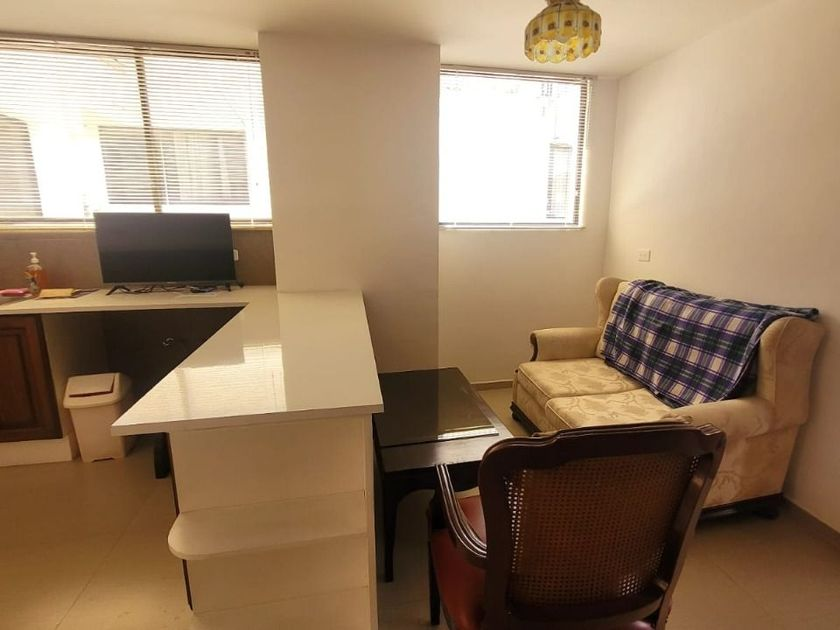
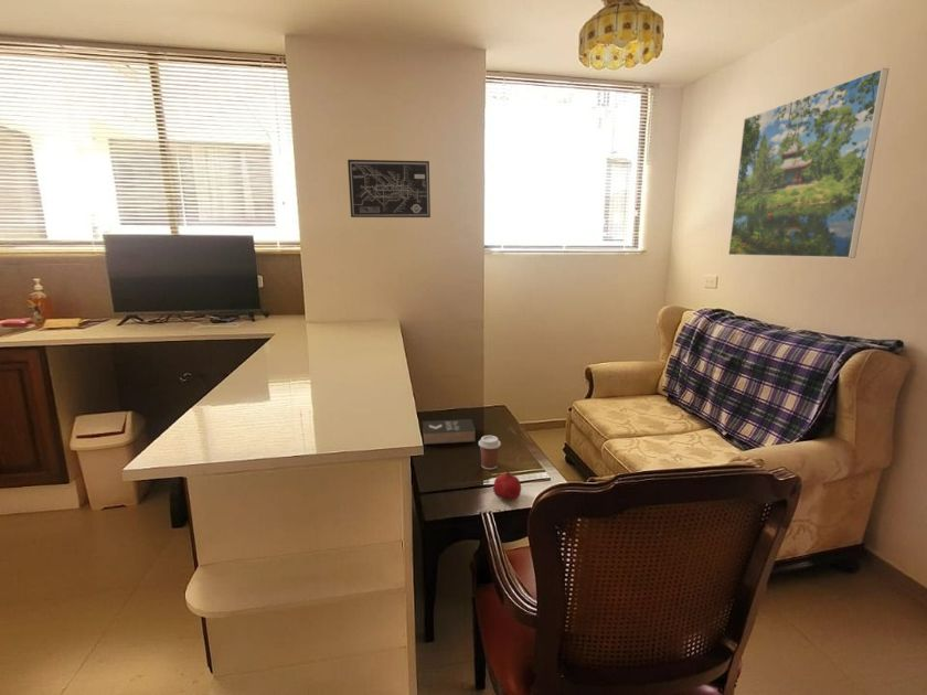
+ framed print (792, 180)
+ book (448, 430)
+ fruit (507, 484)
+ coffee cup (489, 452)
+ wall art (390, 189)
